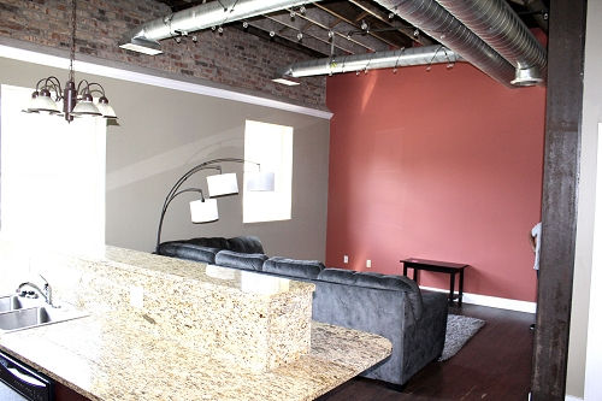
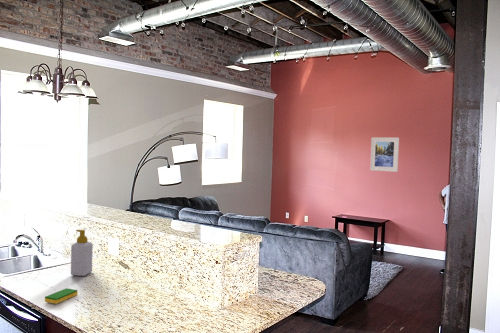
+ dish sponge (61, 295)
+ soap bottle (81, 252)
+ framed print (384, 154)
